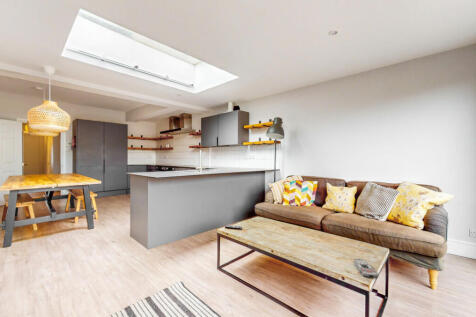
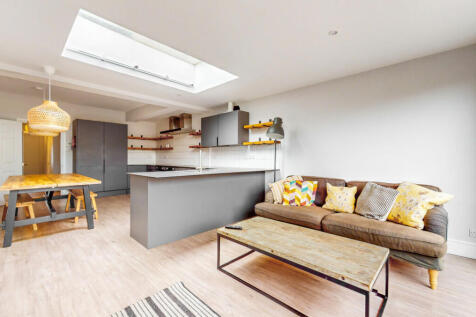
- remote control (364, 267)
